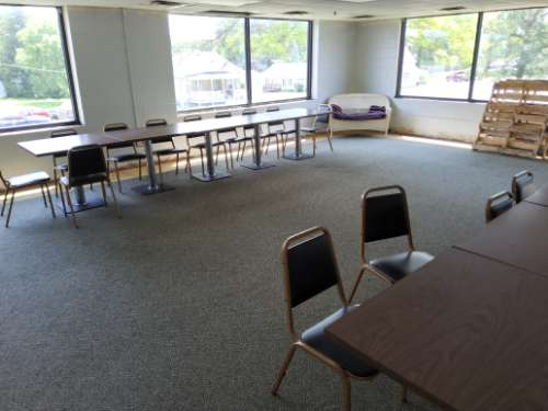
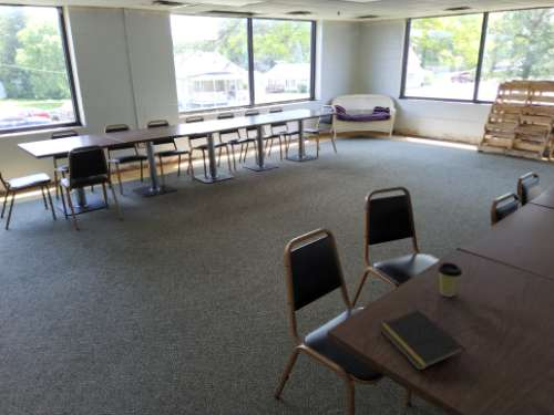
+ notepad (419, 336)
+ coffee cup (449, 280)
